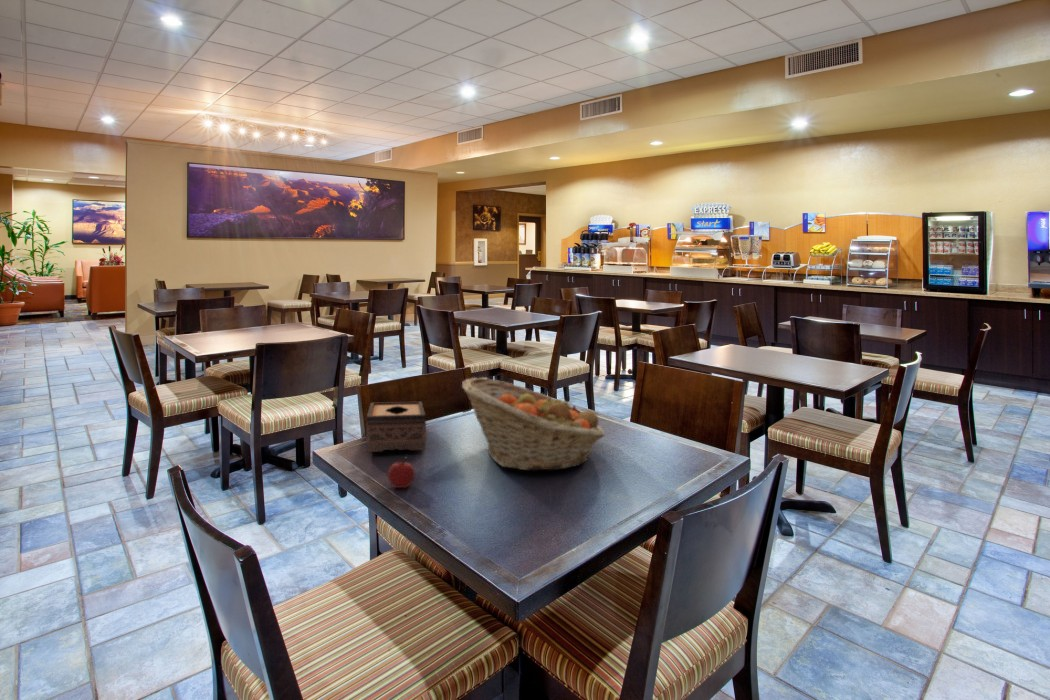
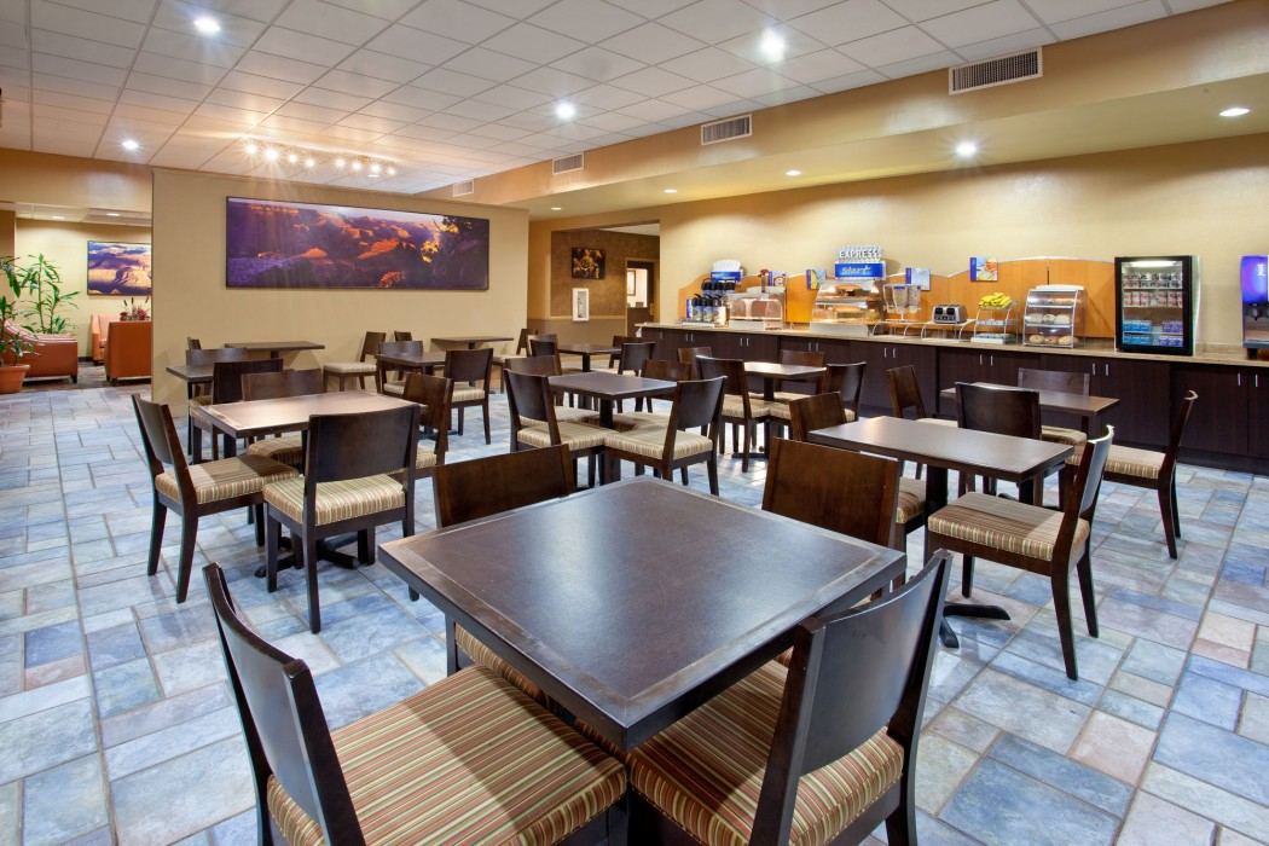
- fruit basket (531, 418)
- tissue box (396, 424)
- apple (401, 471)
